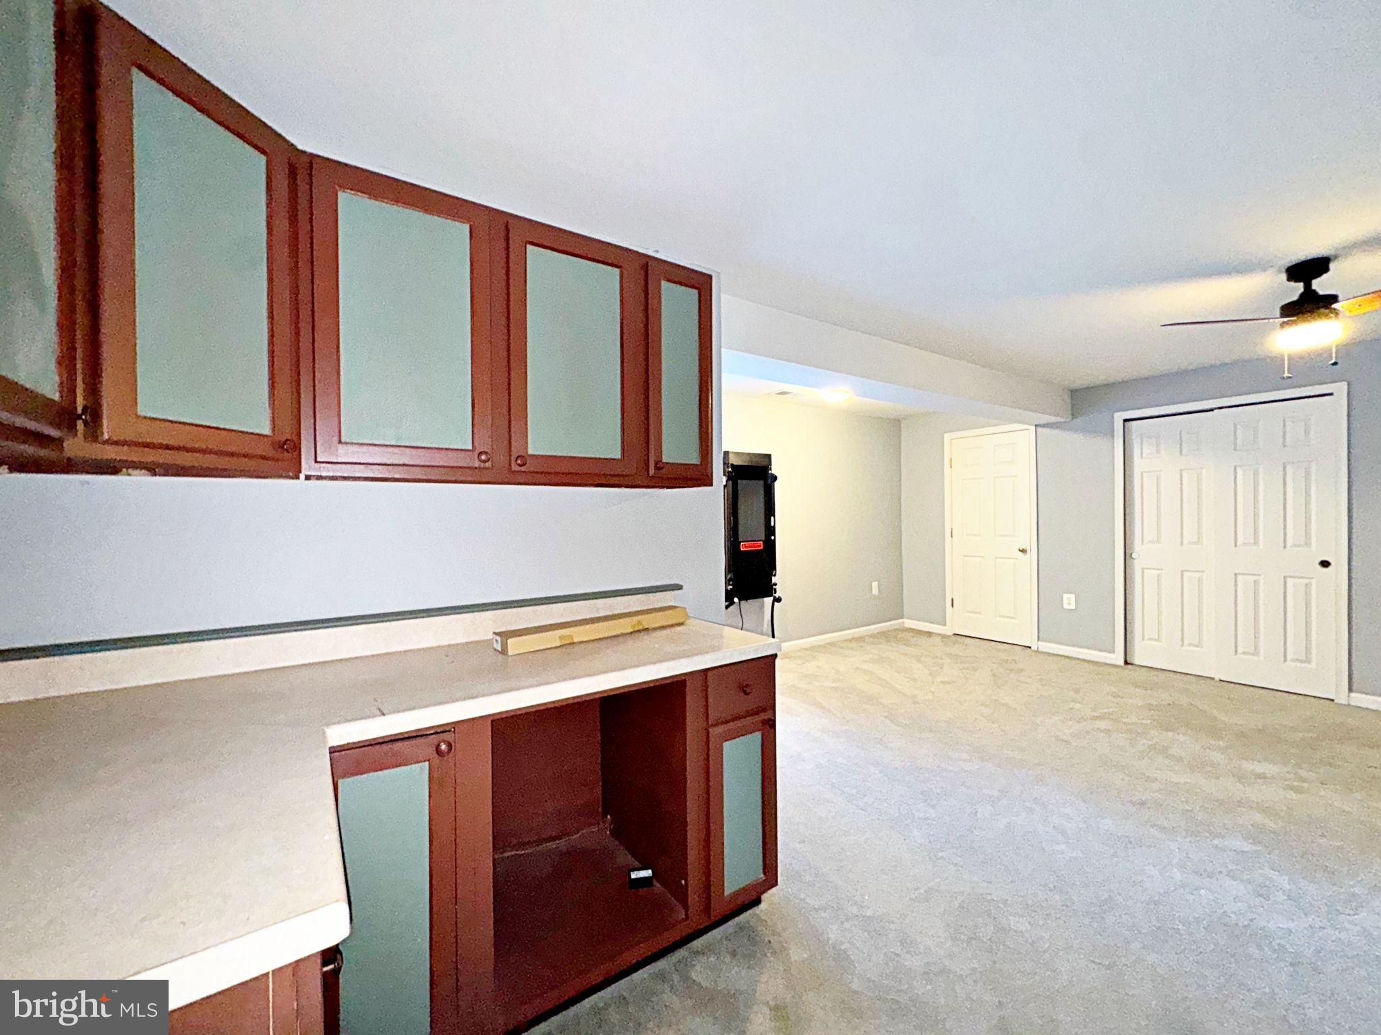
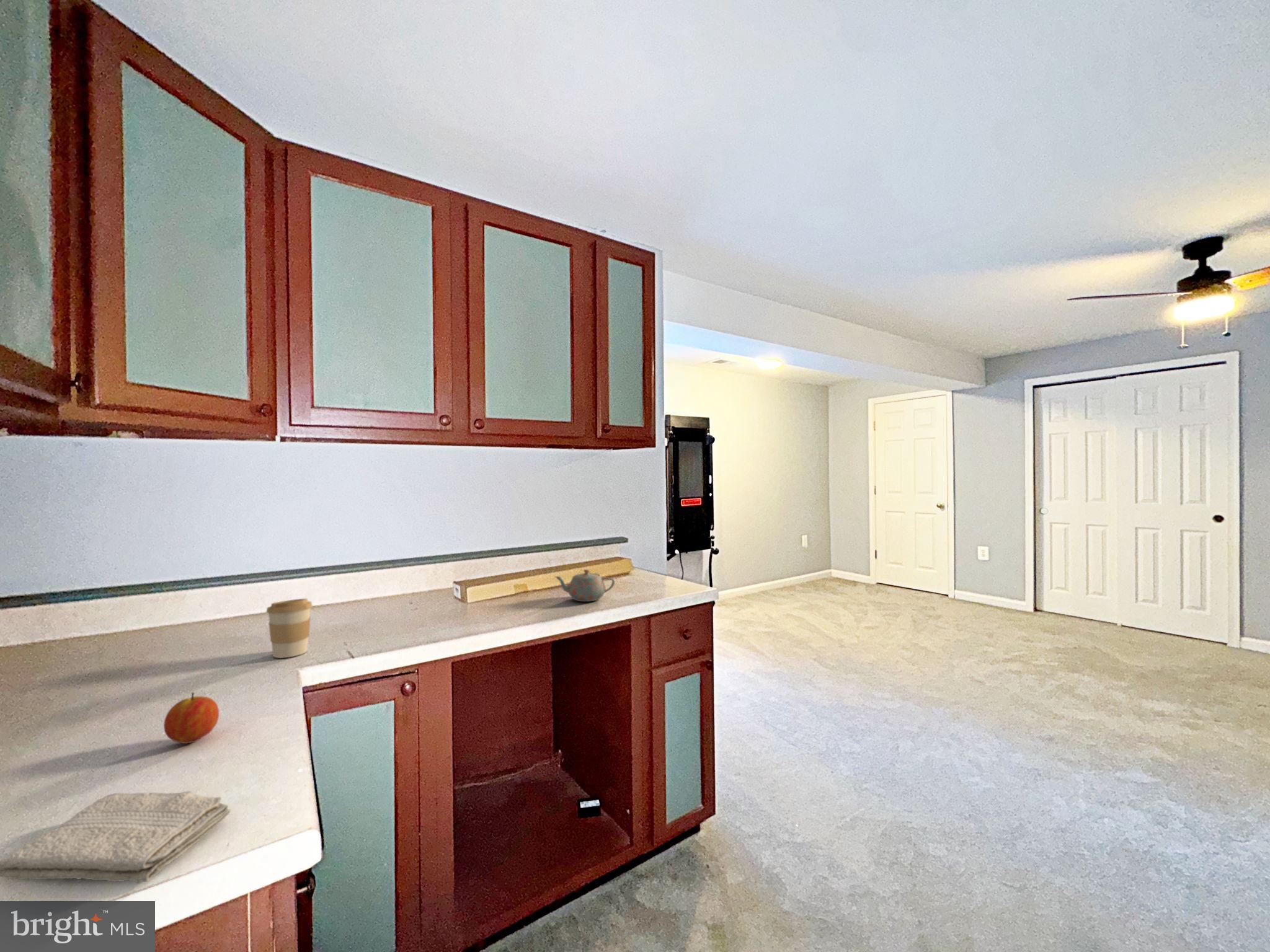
+ fruit (192, 716)
+ washcloth (123, 833)
+ teapot (585, 584)
+ coffee cup (290, 626)
